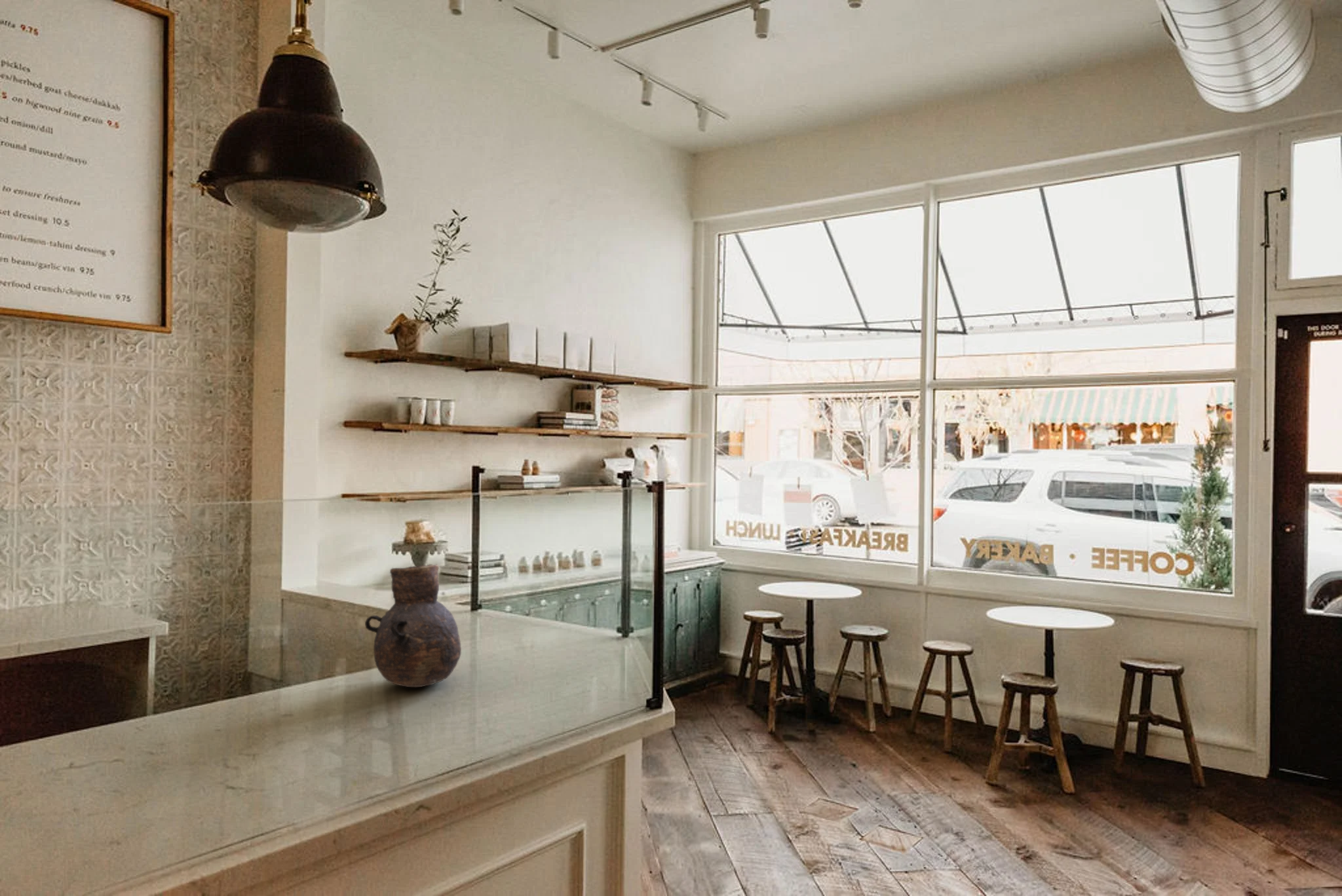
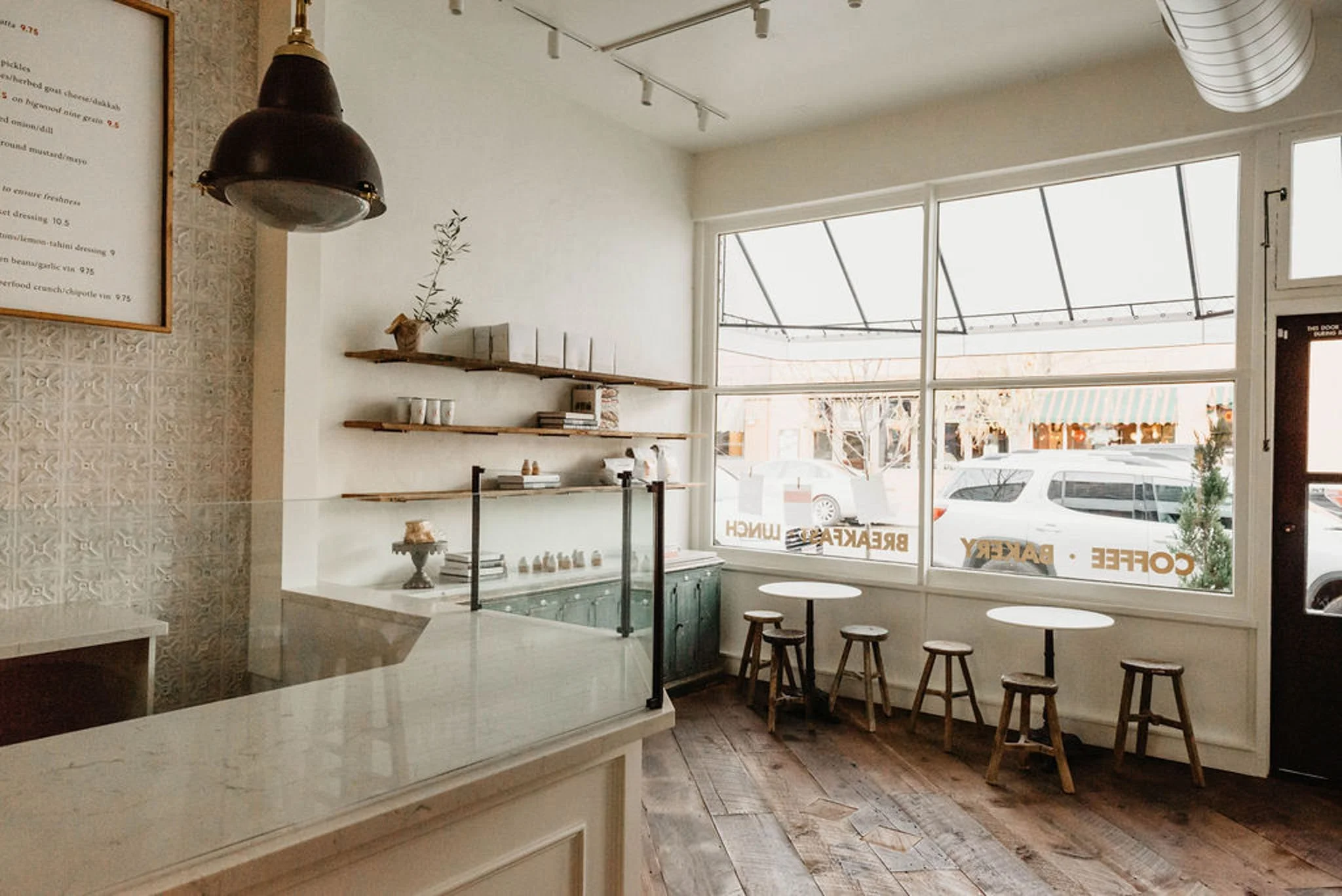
- vase (417, 624)
